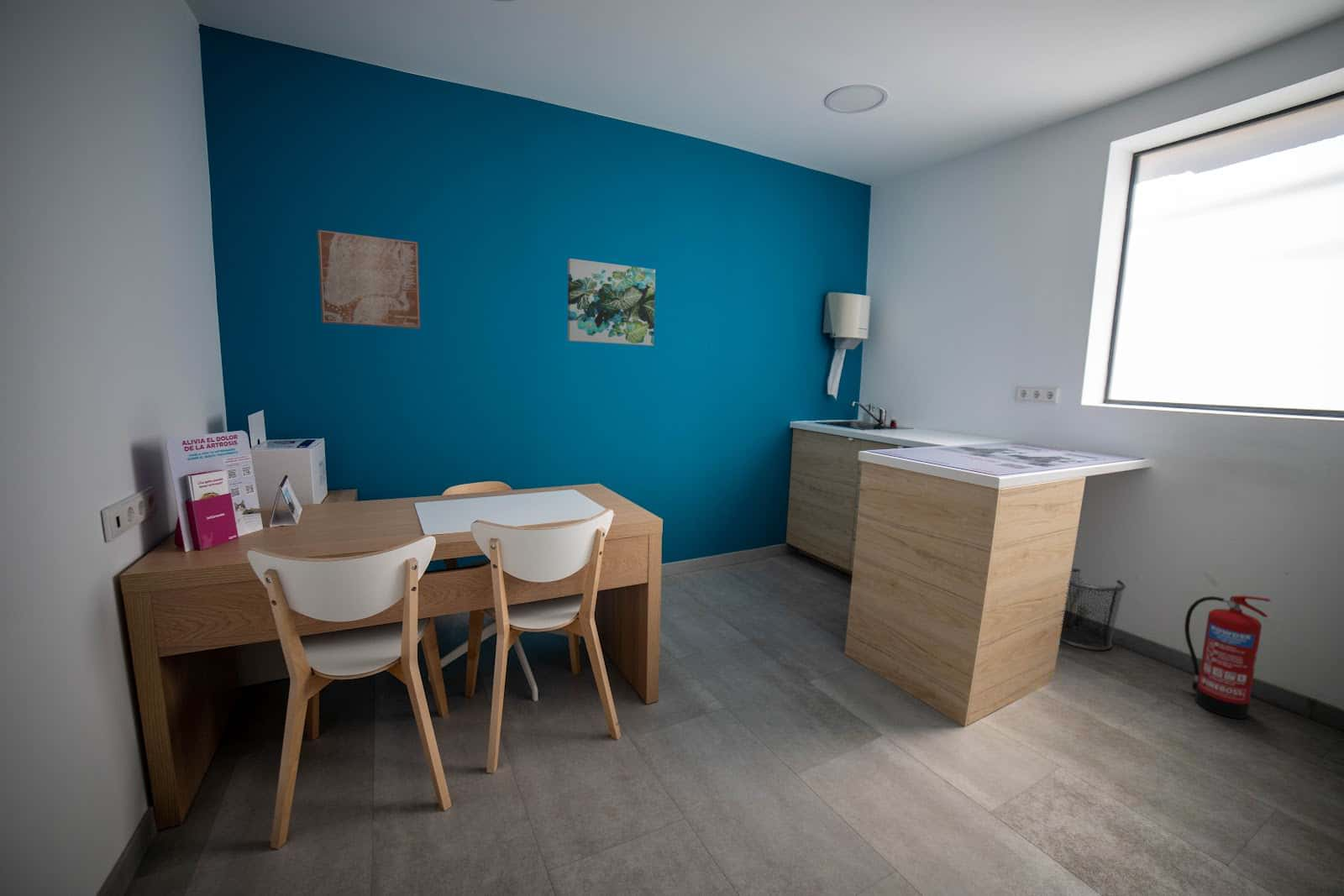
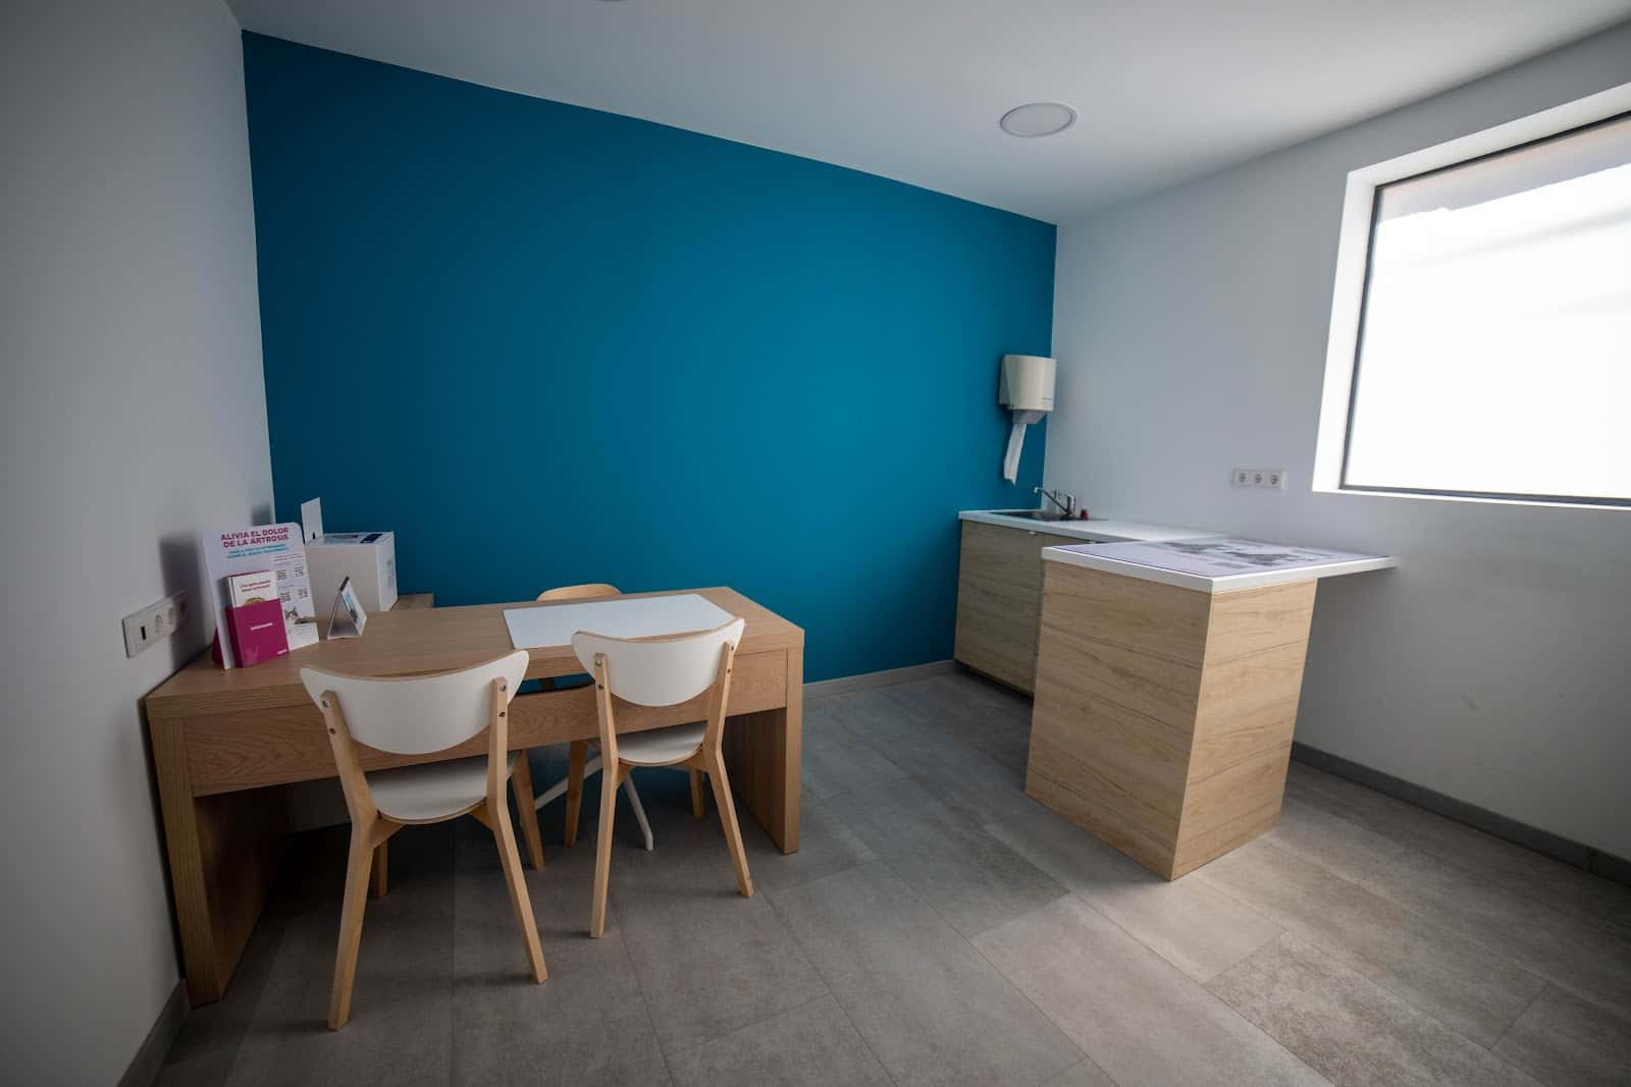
- fire extinguisher (1220, 645)
- wall art (612, 304)
- wall art (371, 281)
- waste bin (1083, 608)
